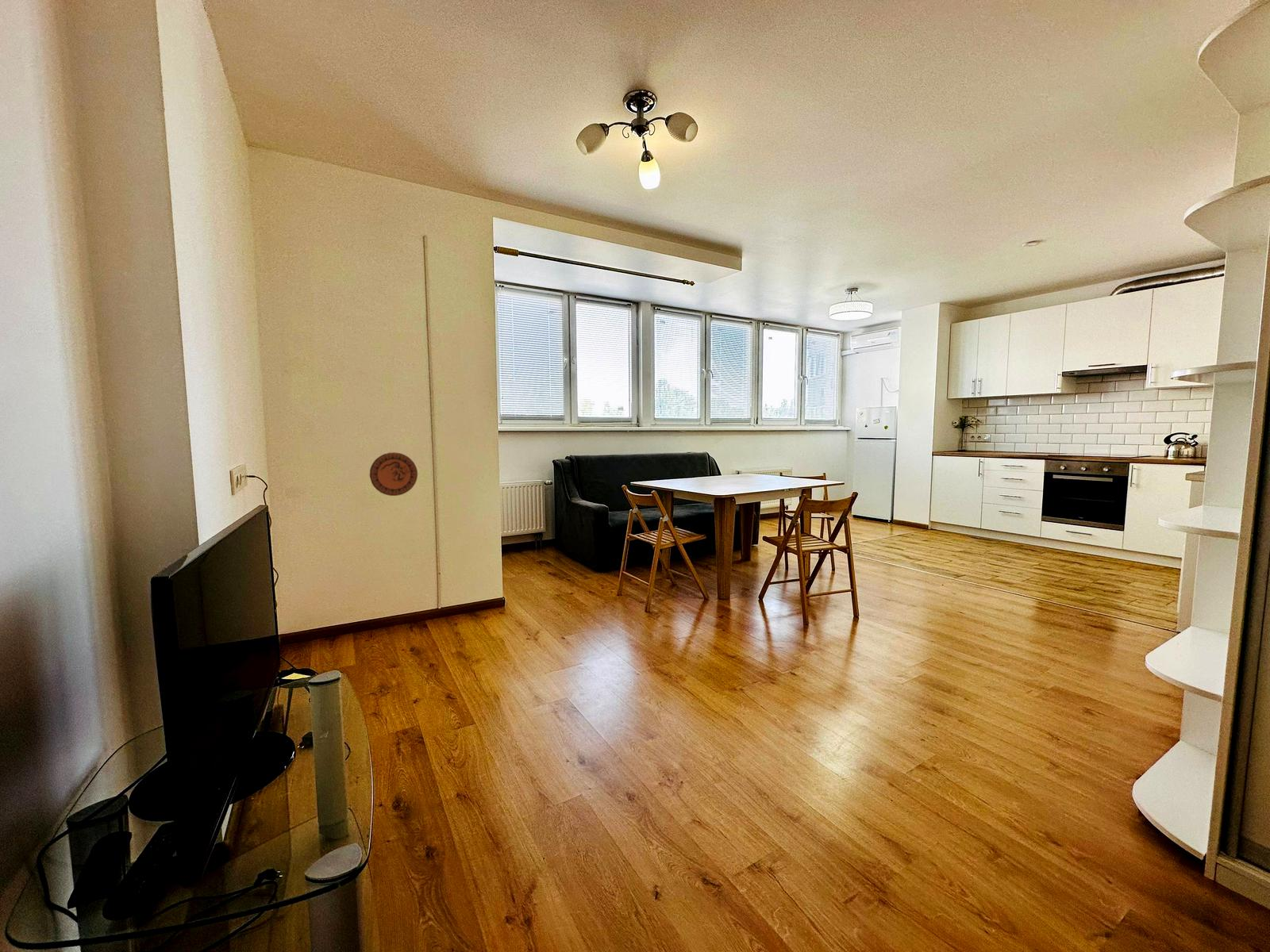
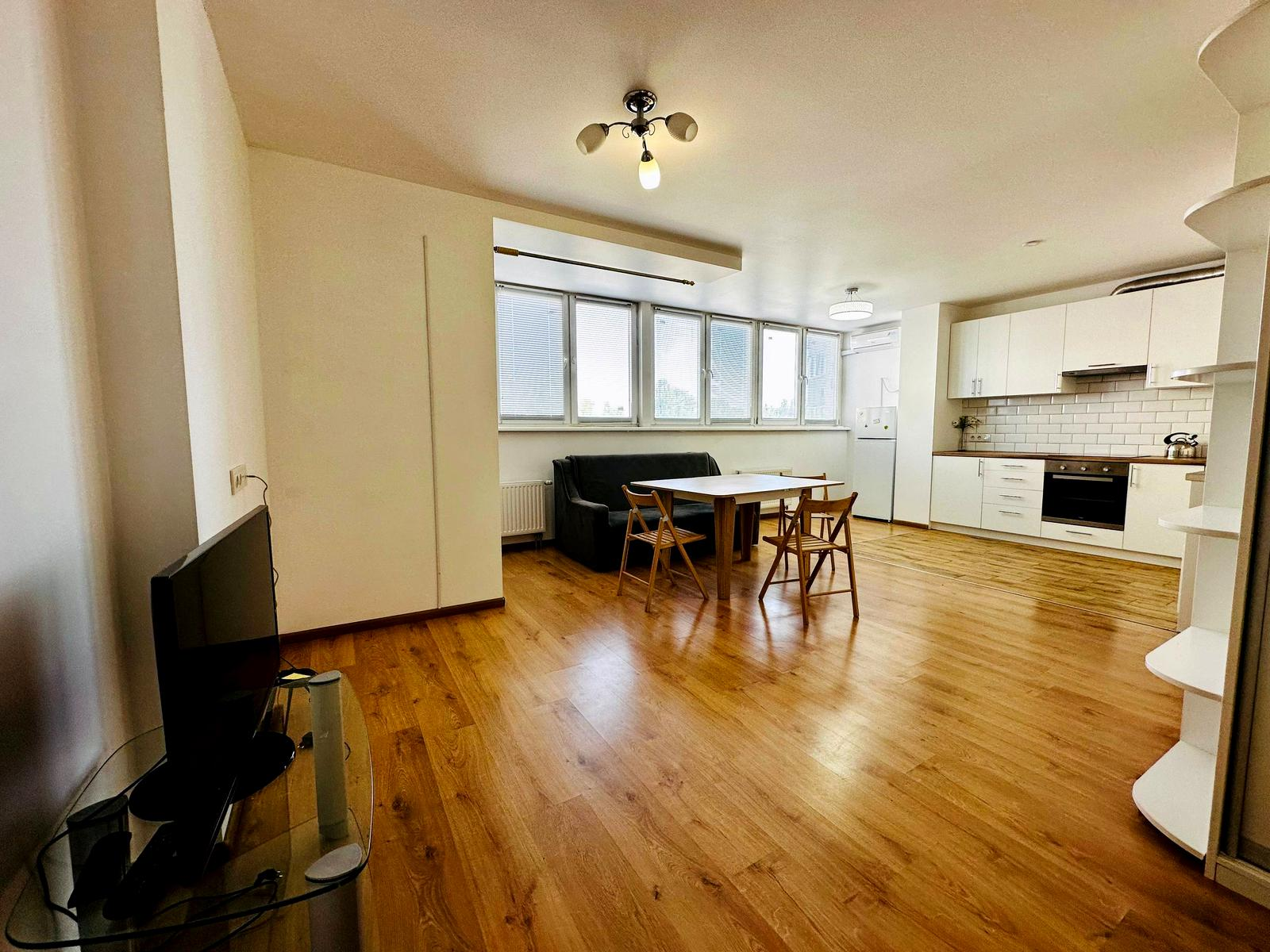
- decorative plate (394, 474)
